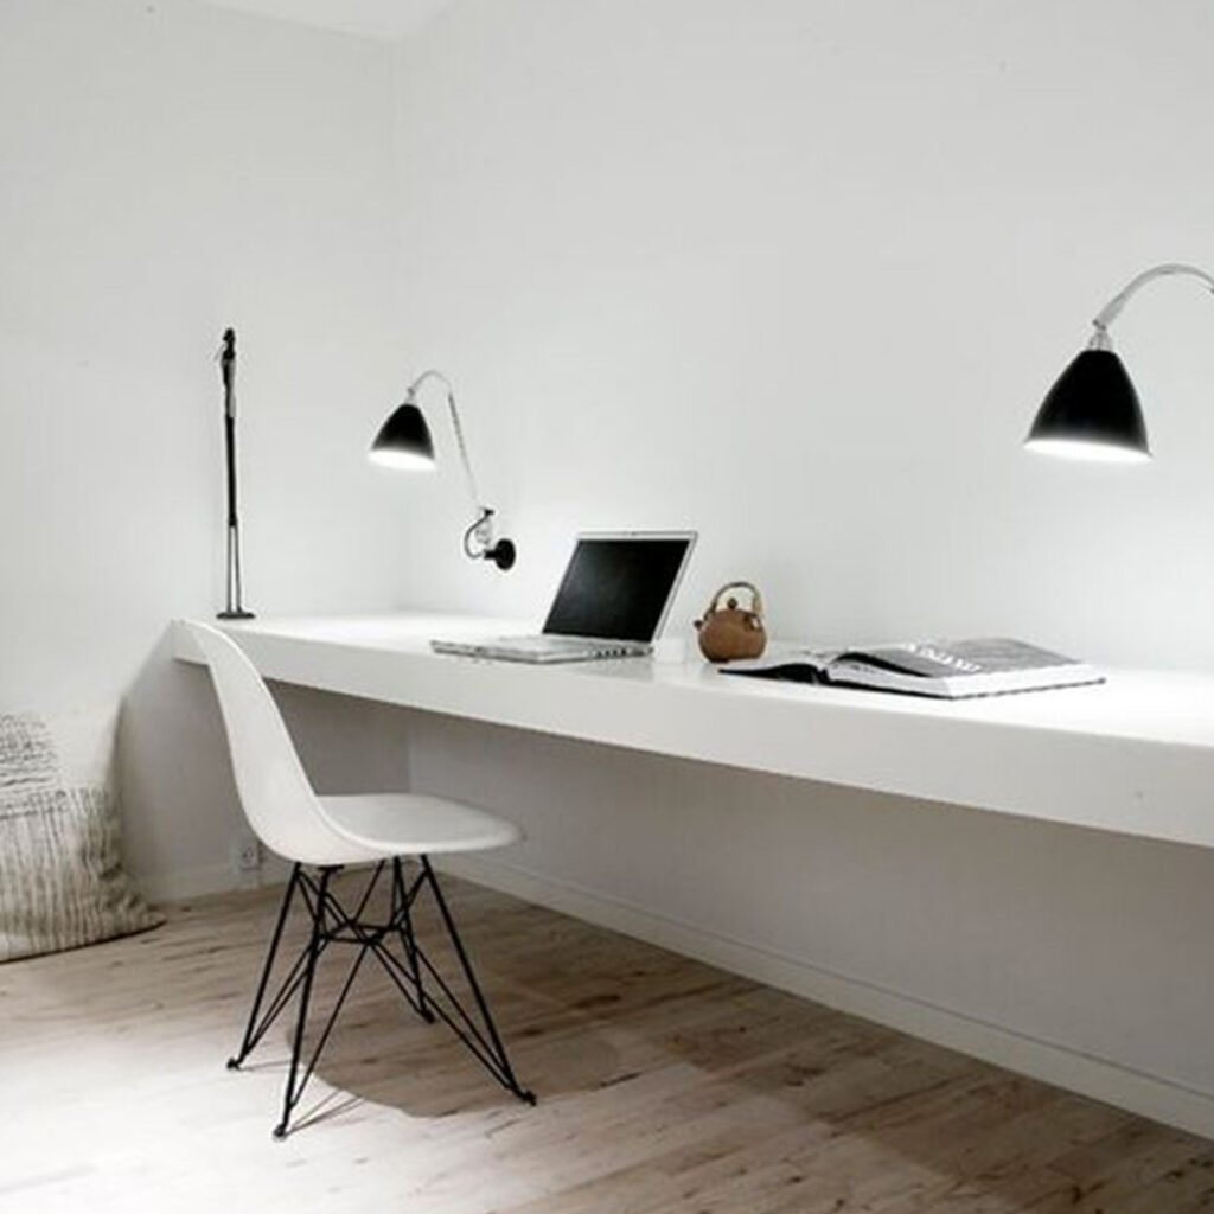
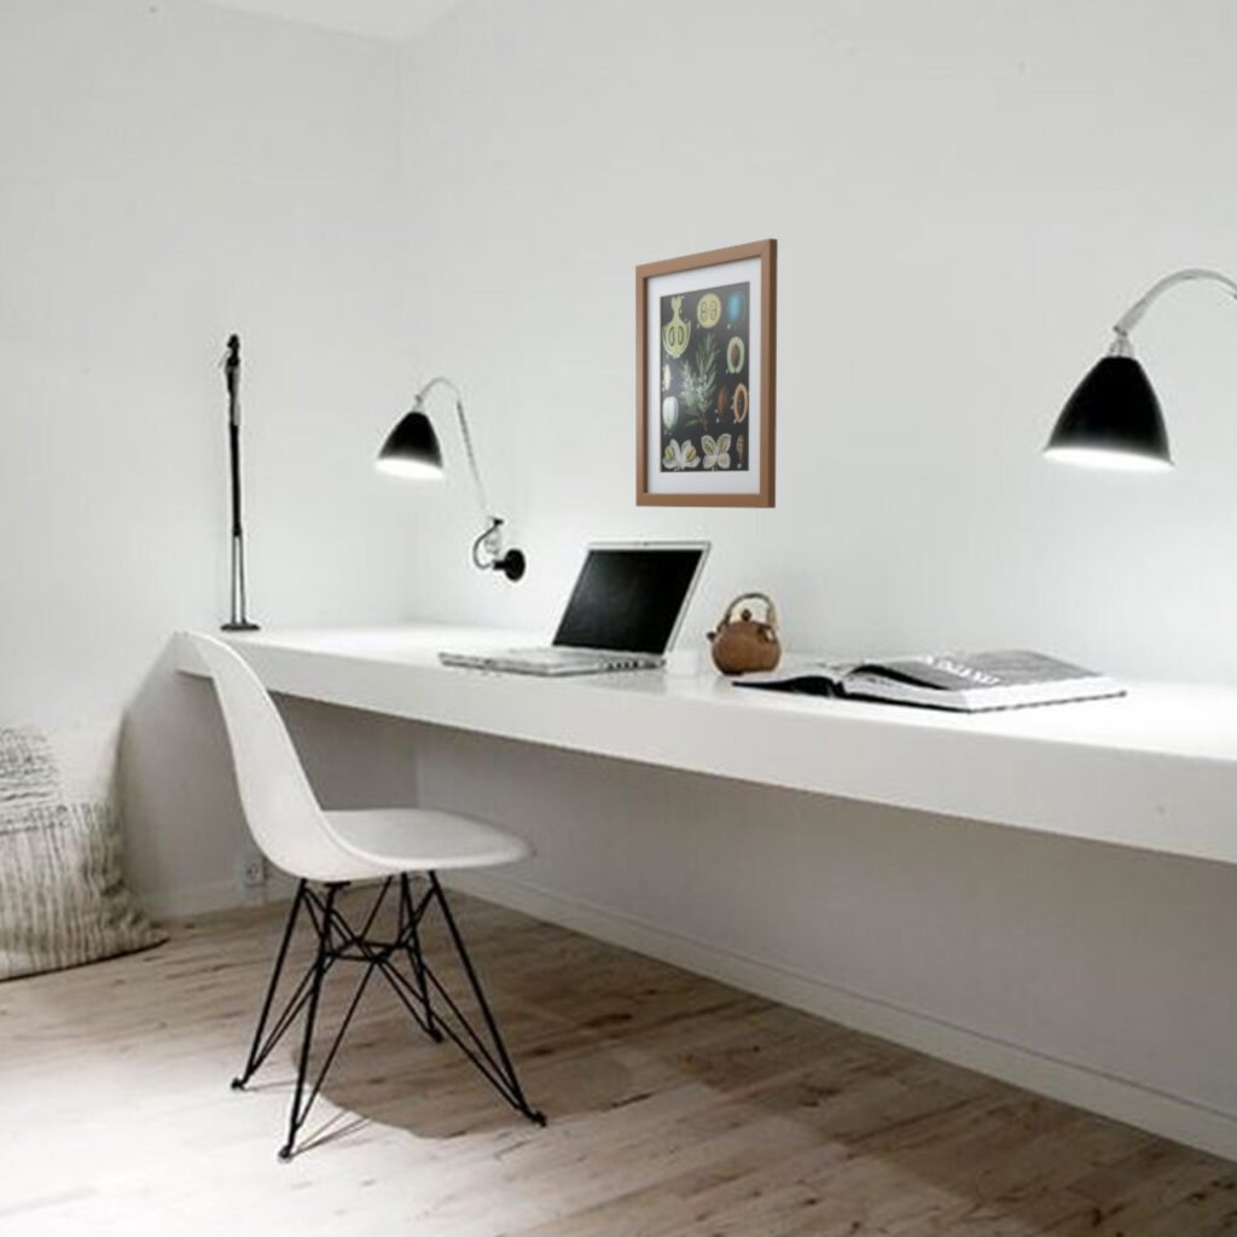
+ wall art (702, 381)
